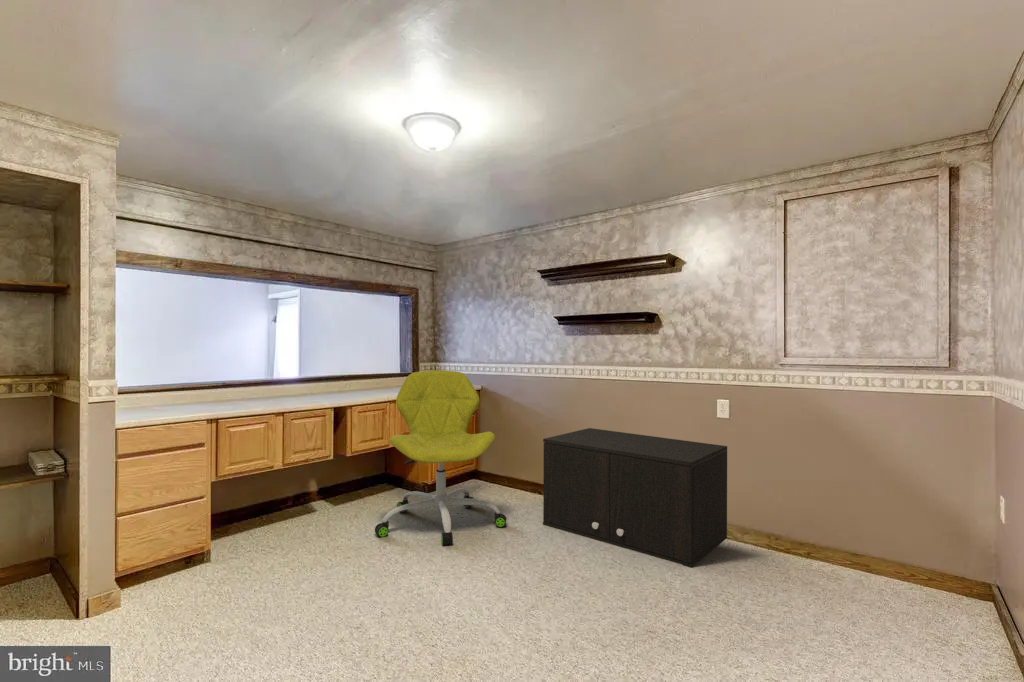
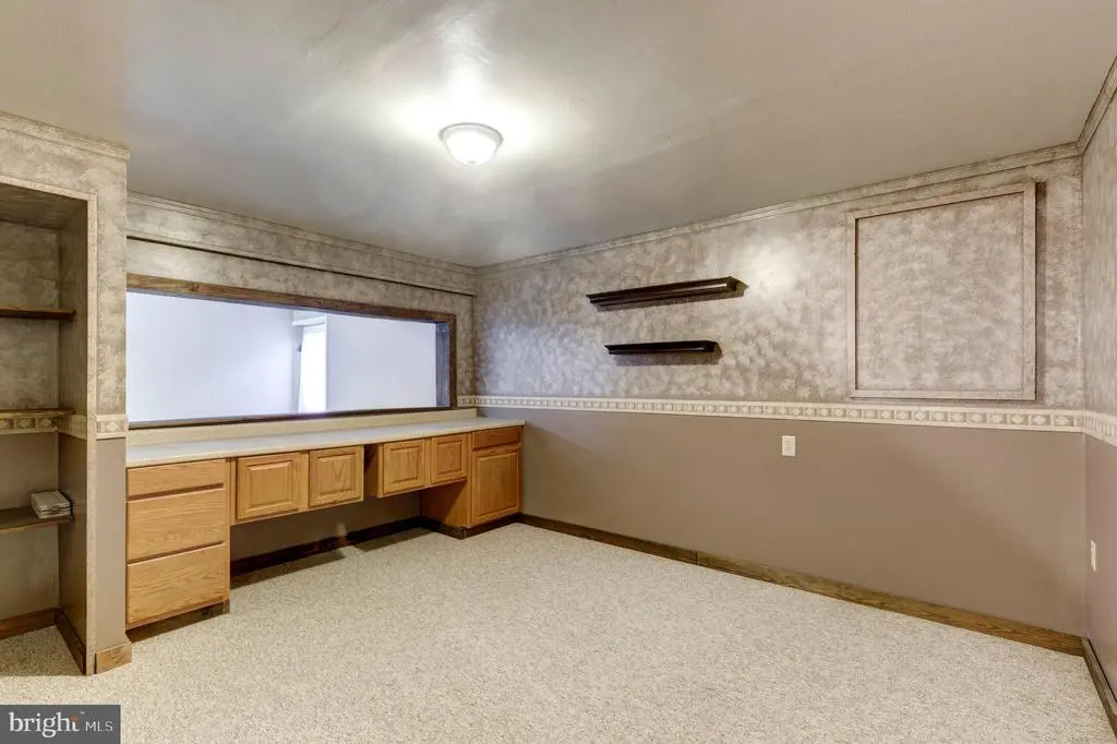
- storage cabinet (630, 487)
- office chair (440, 447)
